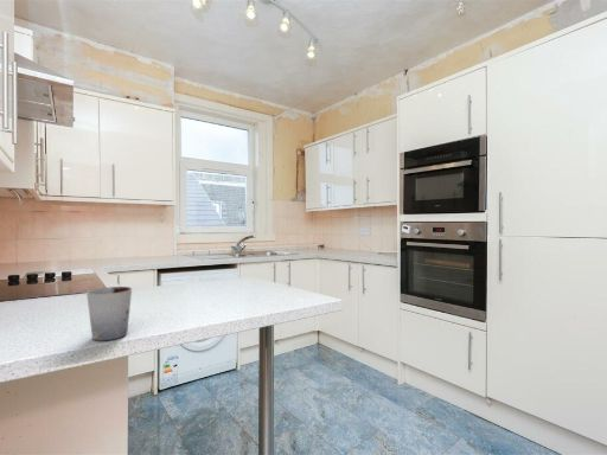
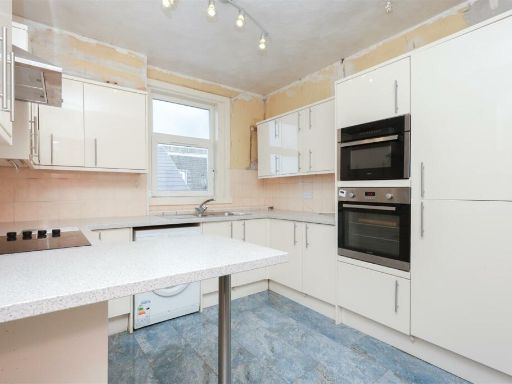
- cup (110, 310)
